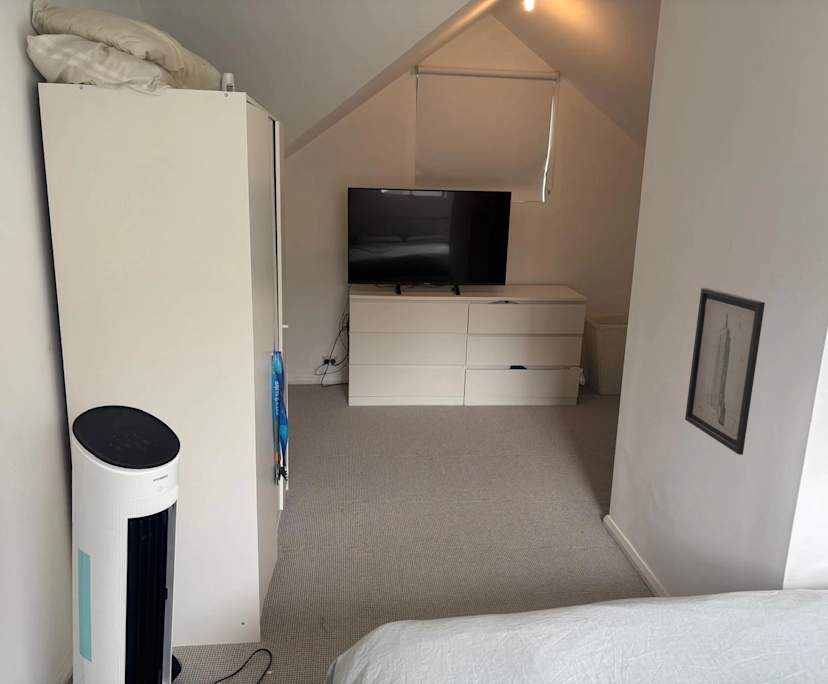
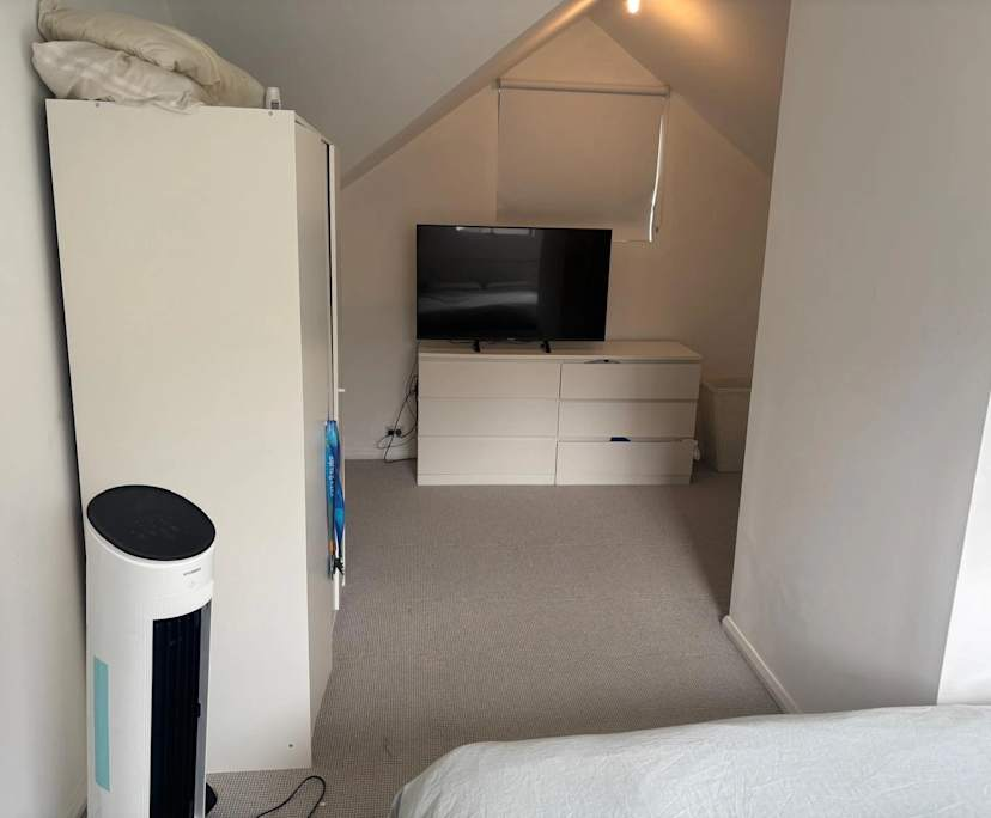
- wall art (721, 366)
